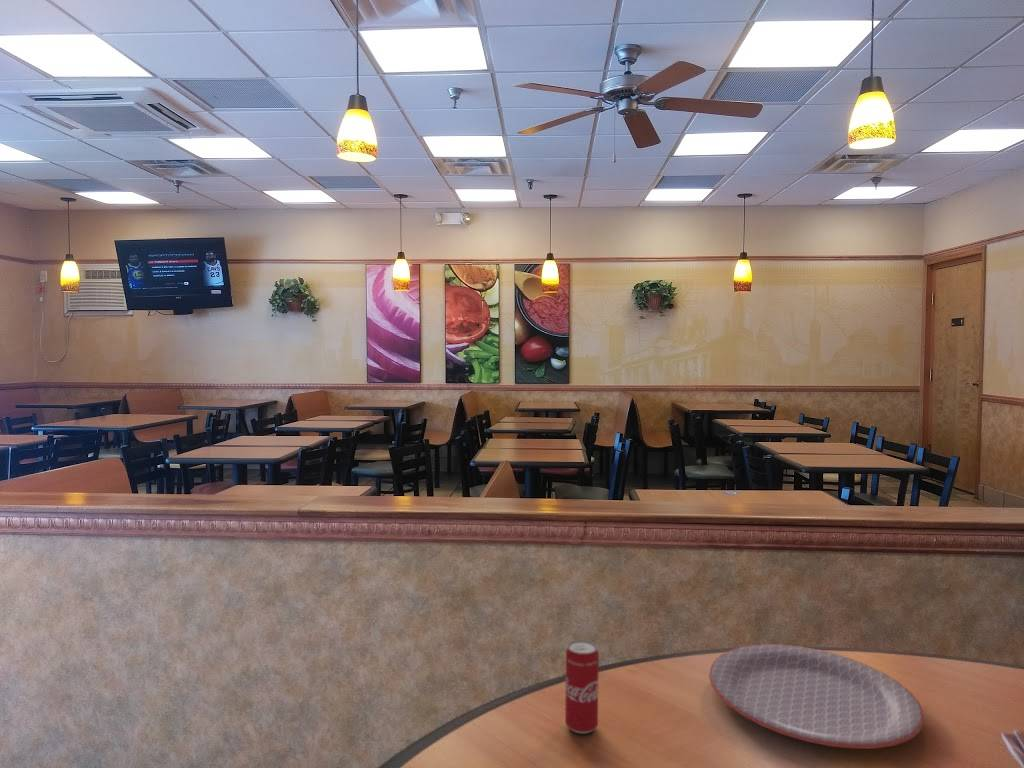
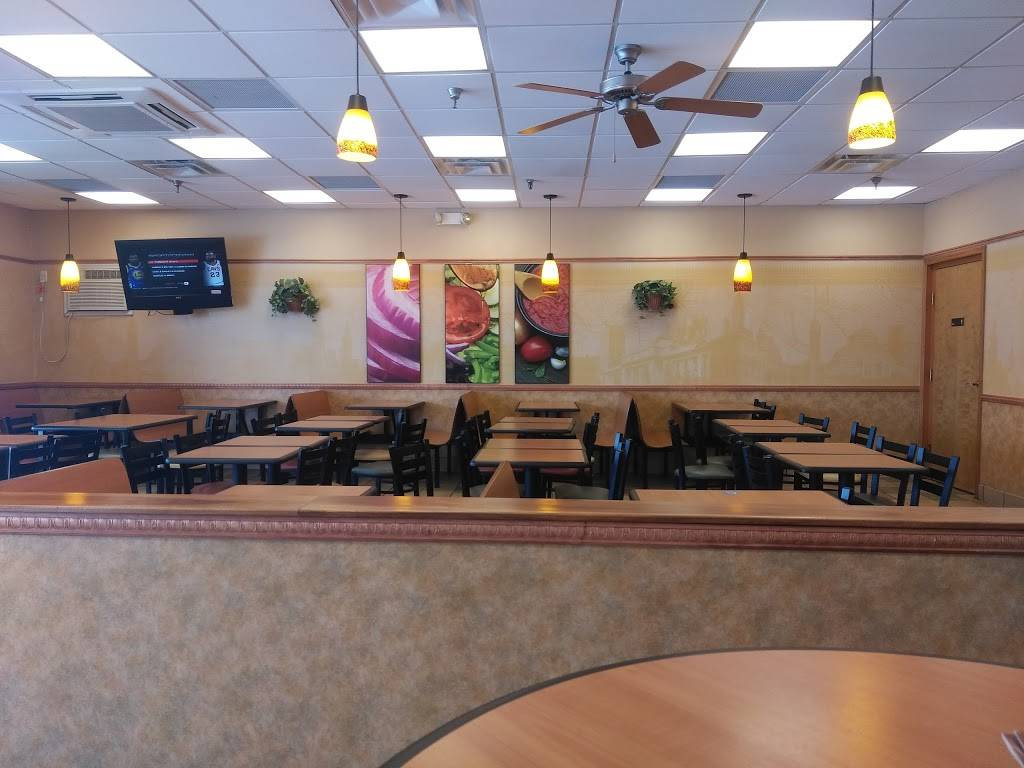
- plate (809, 694)
- beverage can (581, 686)
